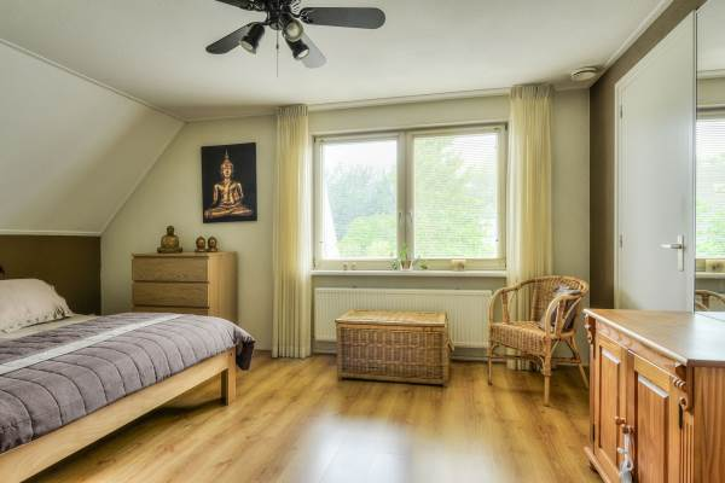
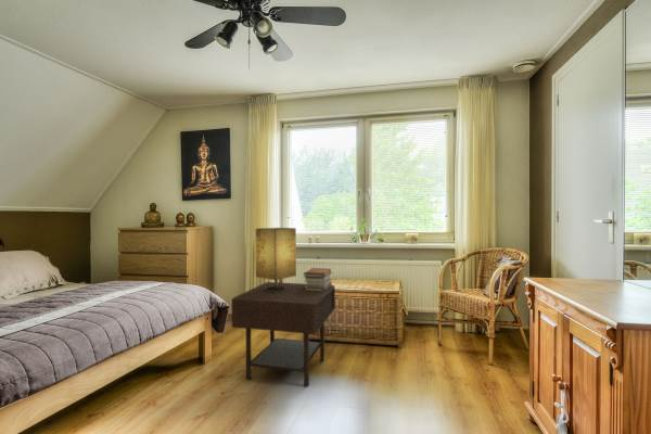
+ table lamp (276, 258)
+ side table (288, 330)
+ book stack (318, 279)
